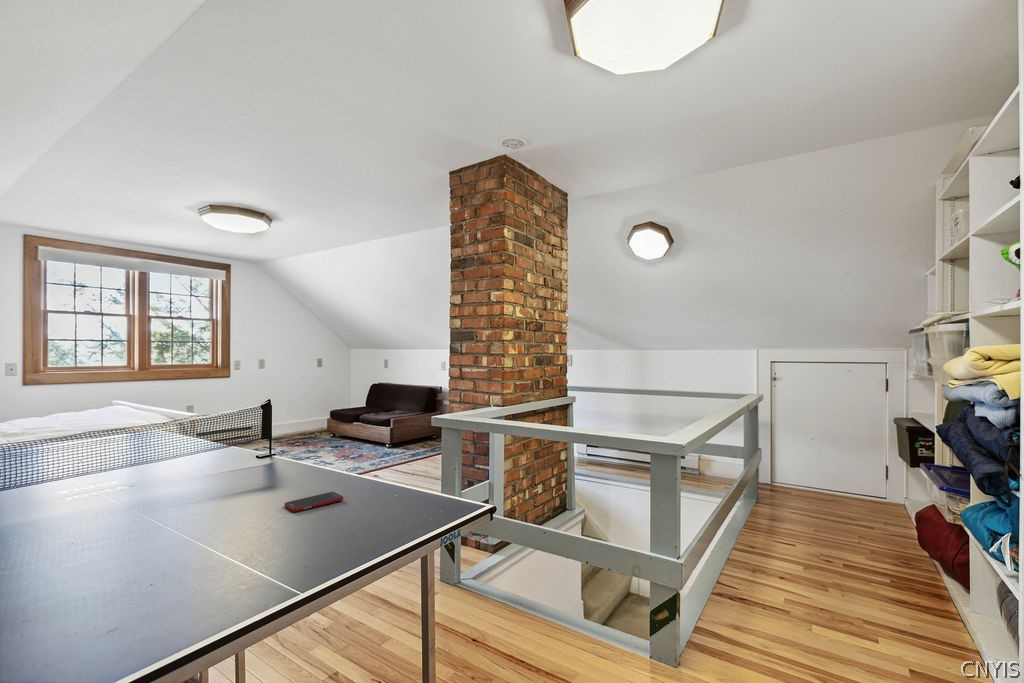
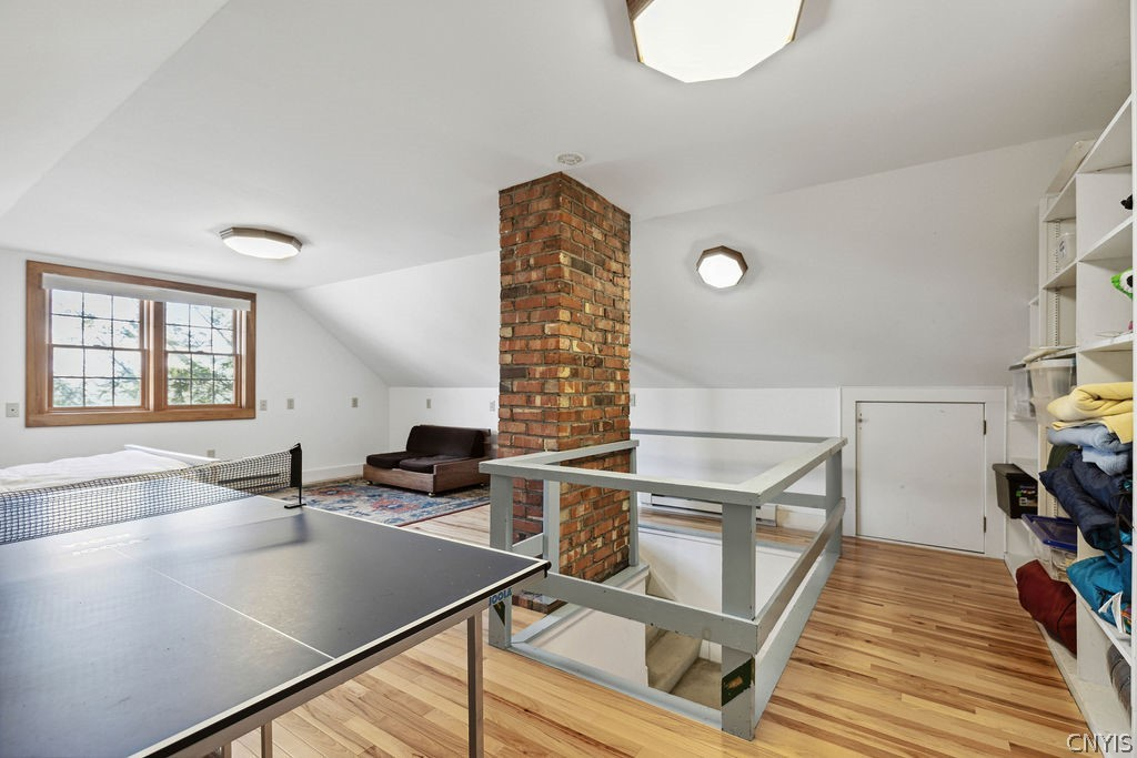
- cell phone (314, 501)
